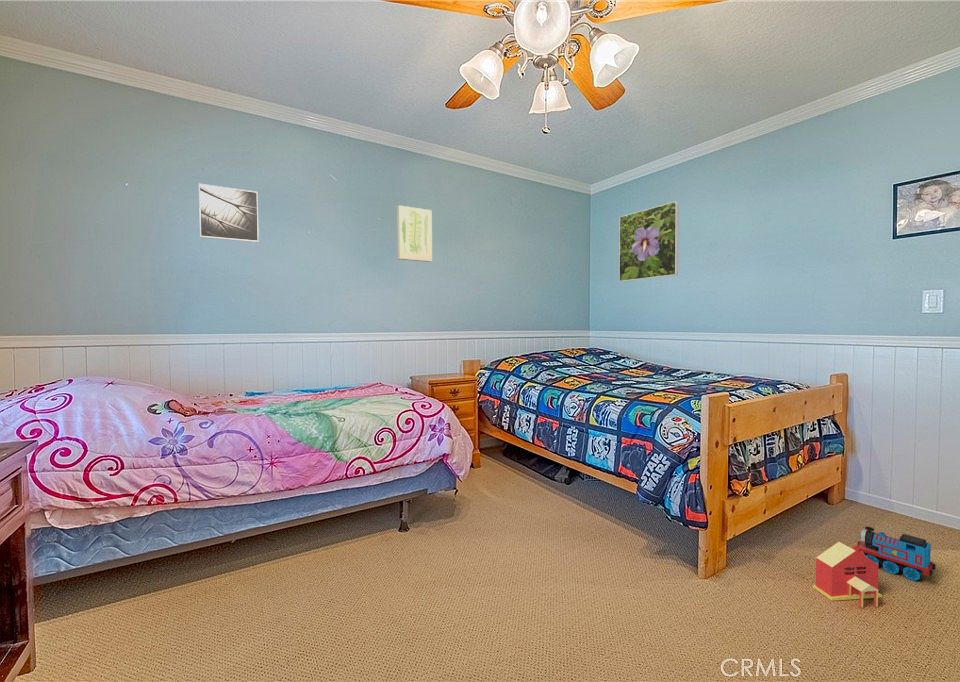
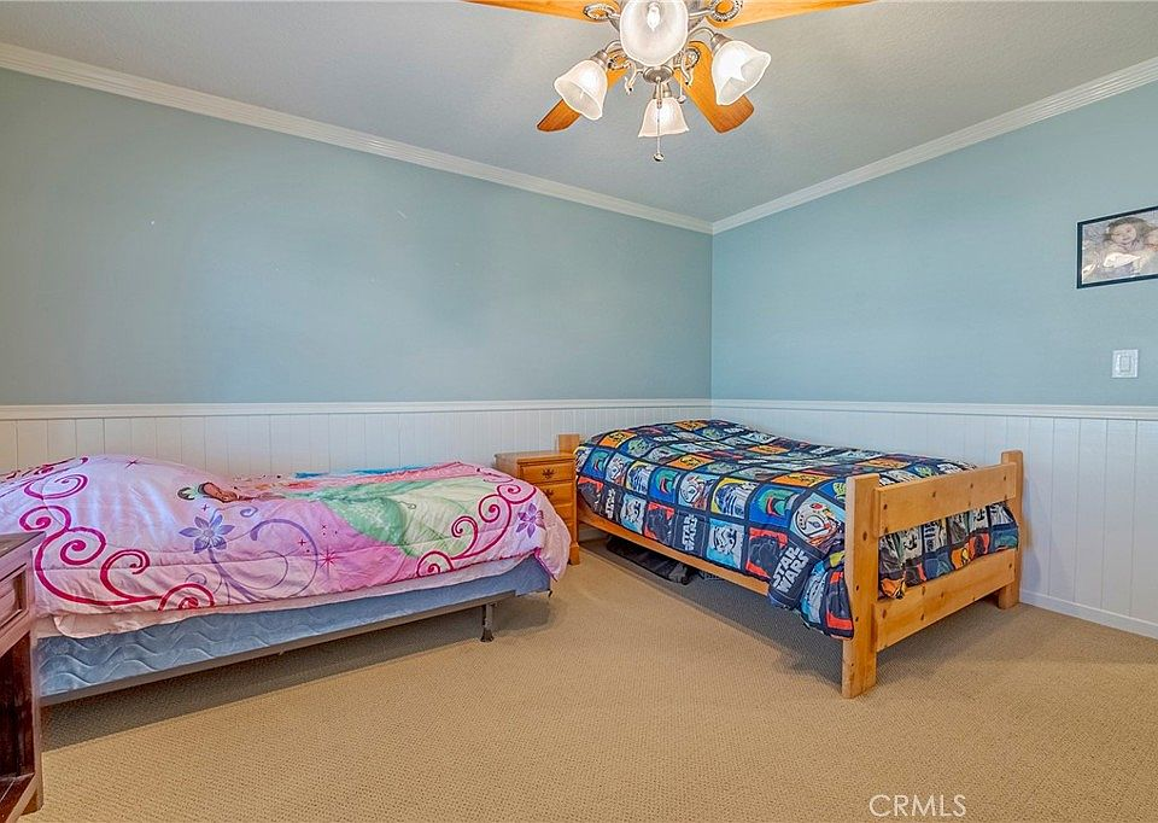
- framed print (646, 244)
- wall art (415, 234)
- toy train (892, 551)
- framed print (229, 214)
- toy house (852, 572)
